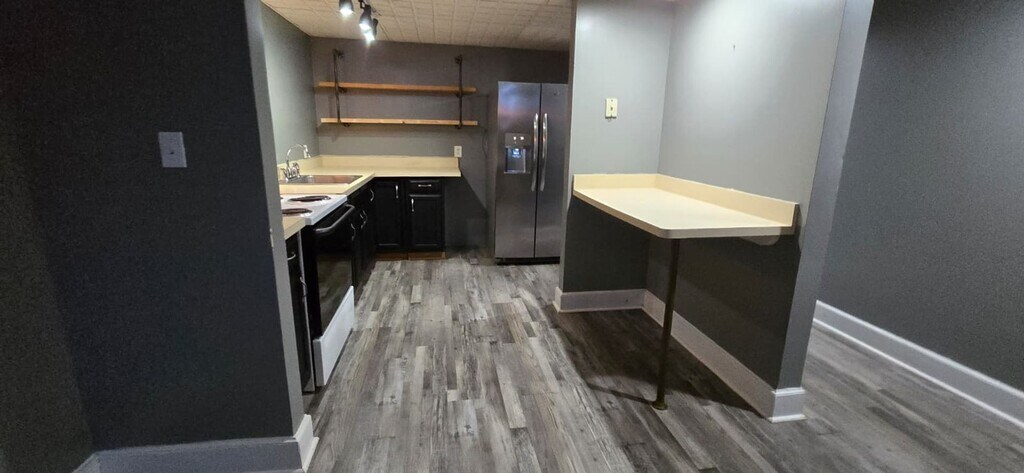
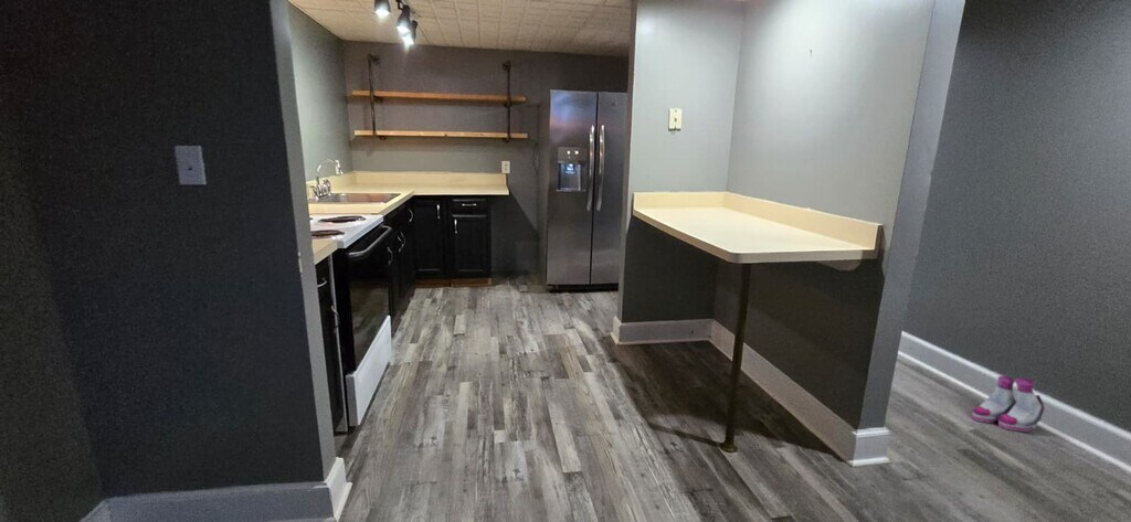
+ boots (1008, 398)
